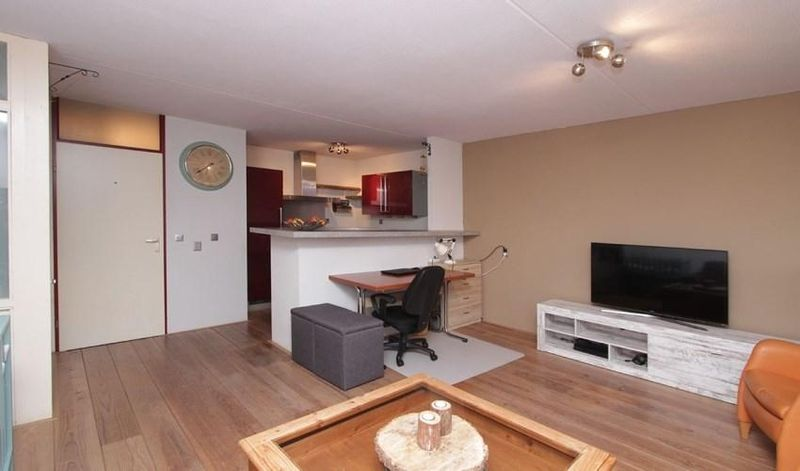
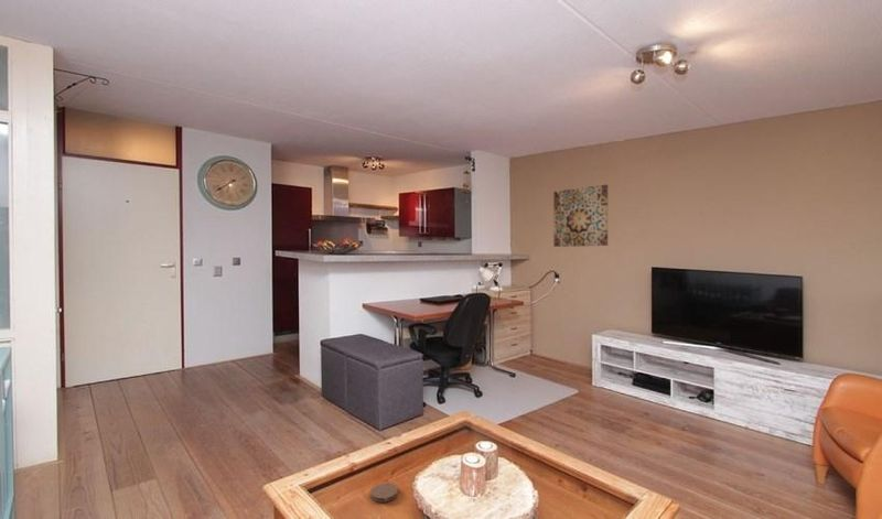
+ coaster (384, 491)
+ wall art (579, 217)
